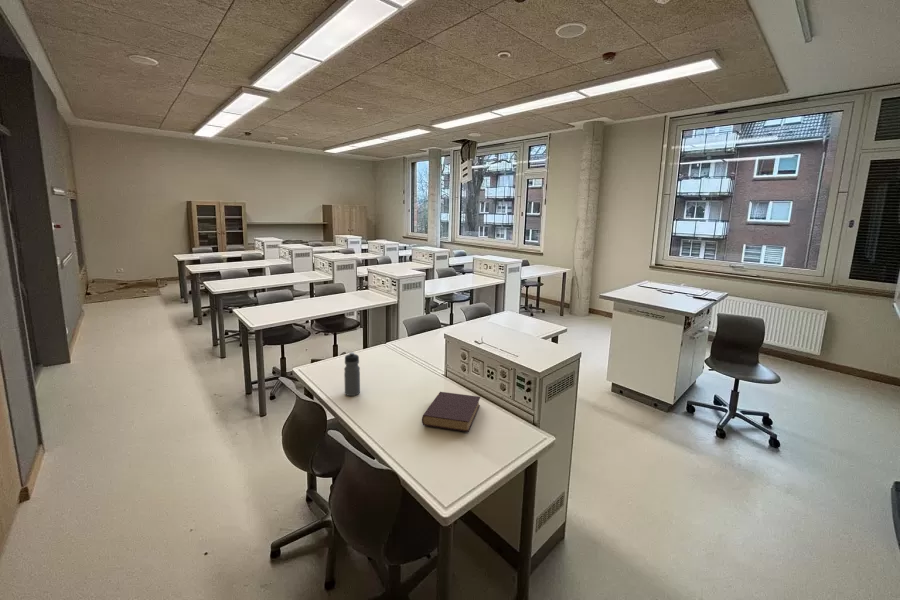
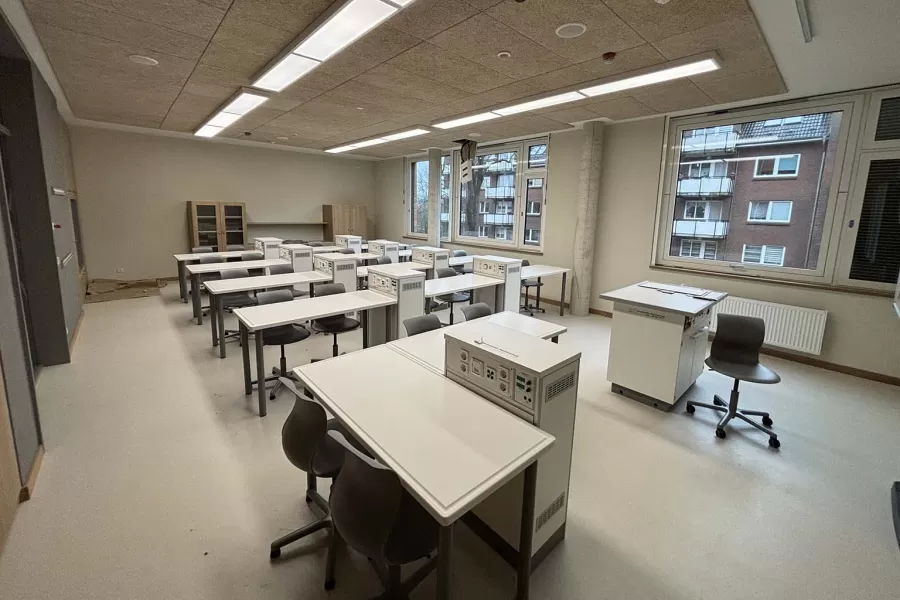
- water bottle (352, 373)
- book (452, 410)
